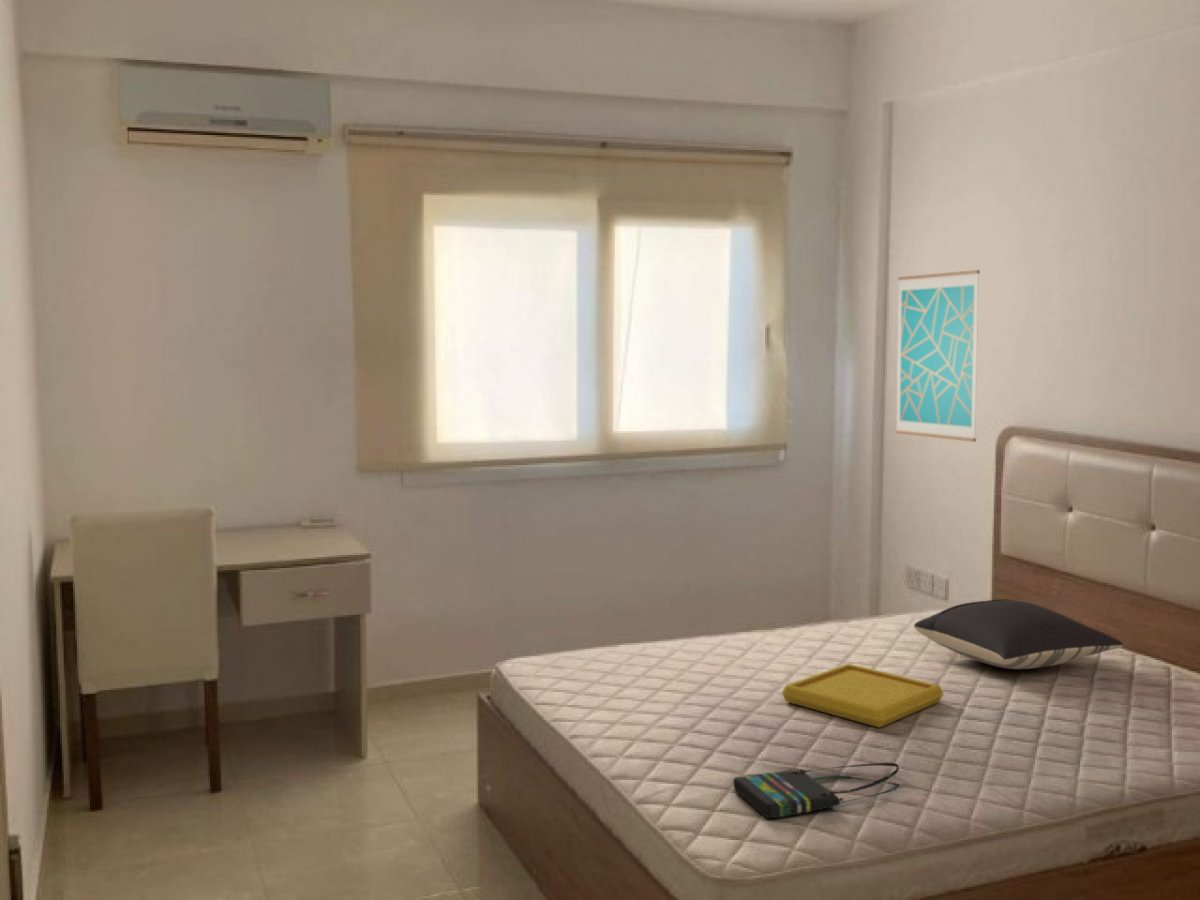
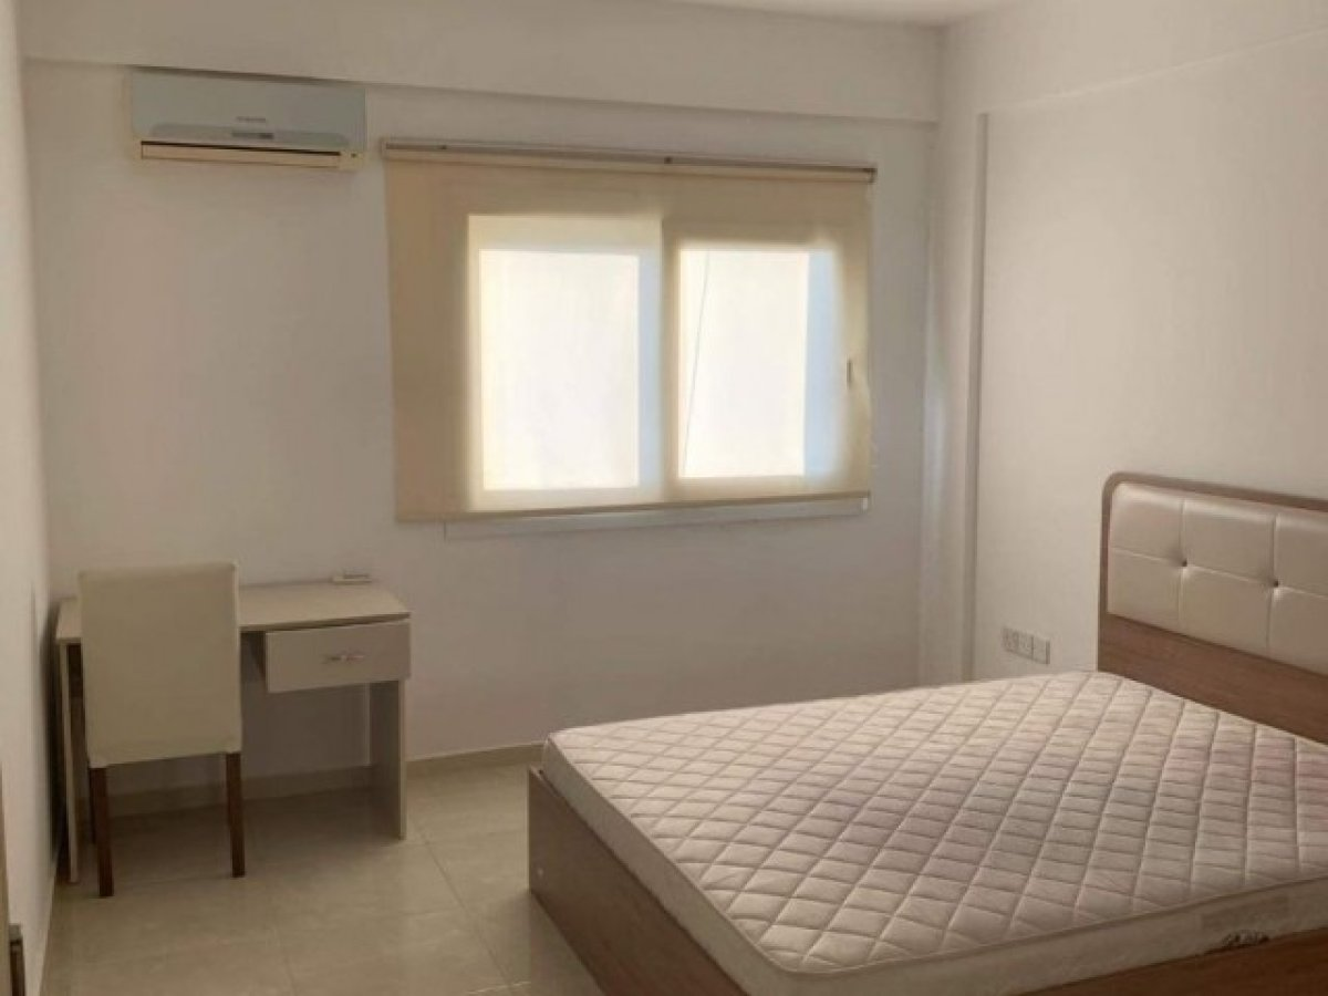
- serving tray (862, 693)
- tote bag (822, 785)
- wall art (935, 356)
- pillow (1015, 635)
